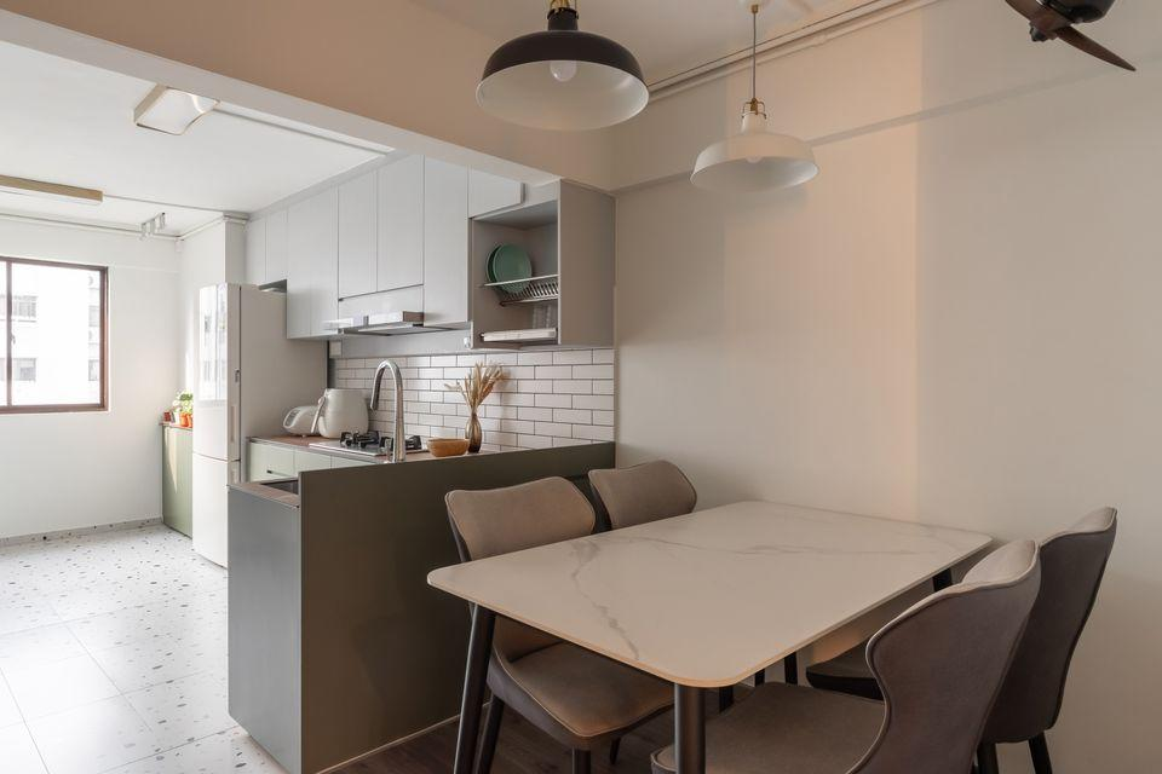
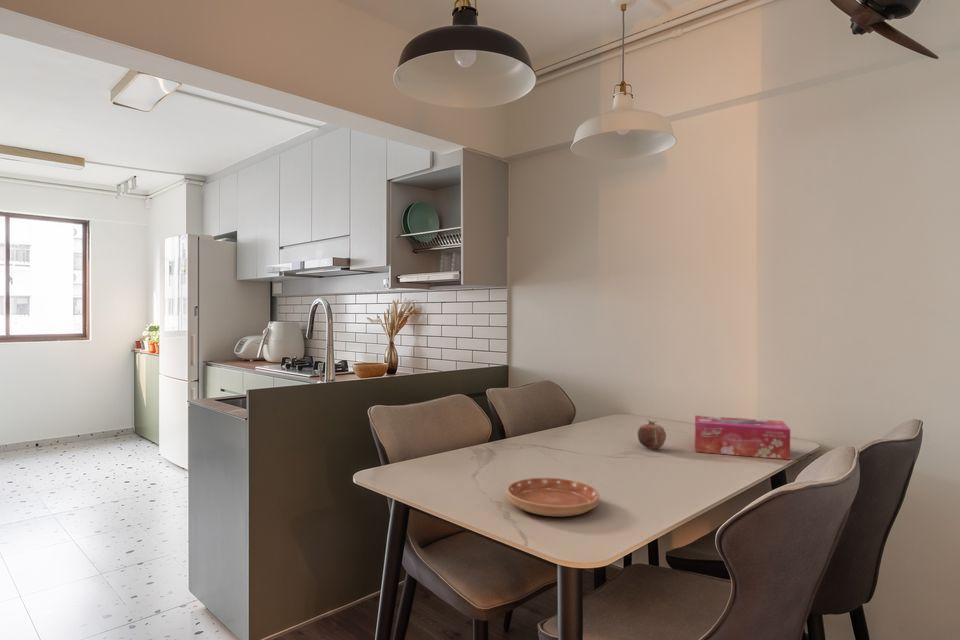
+ tissue box (739, 436)
+ fruit (651, 434)
+ saucer (552, 497)
